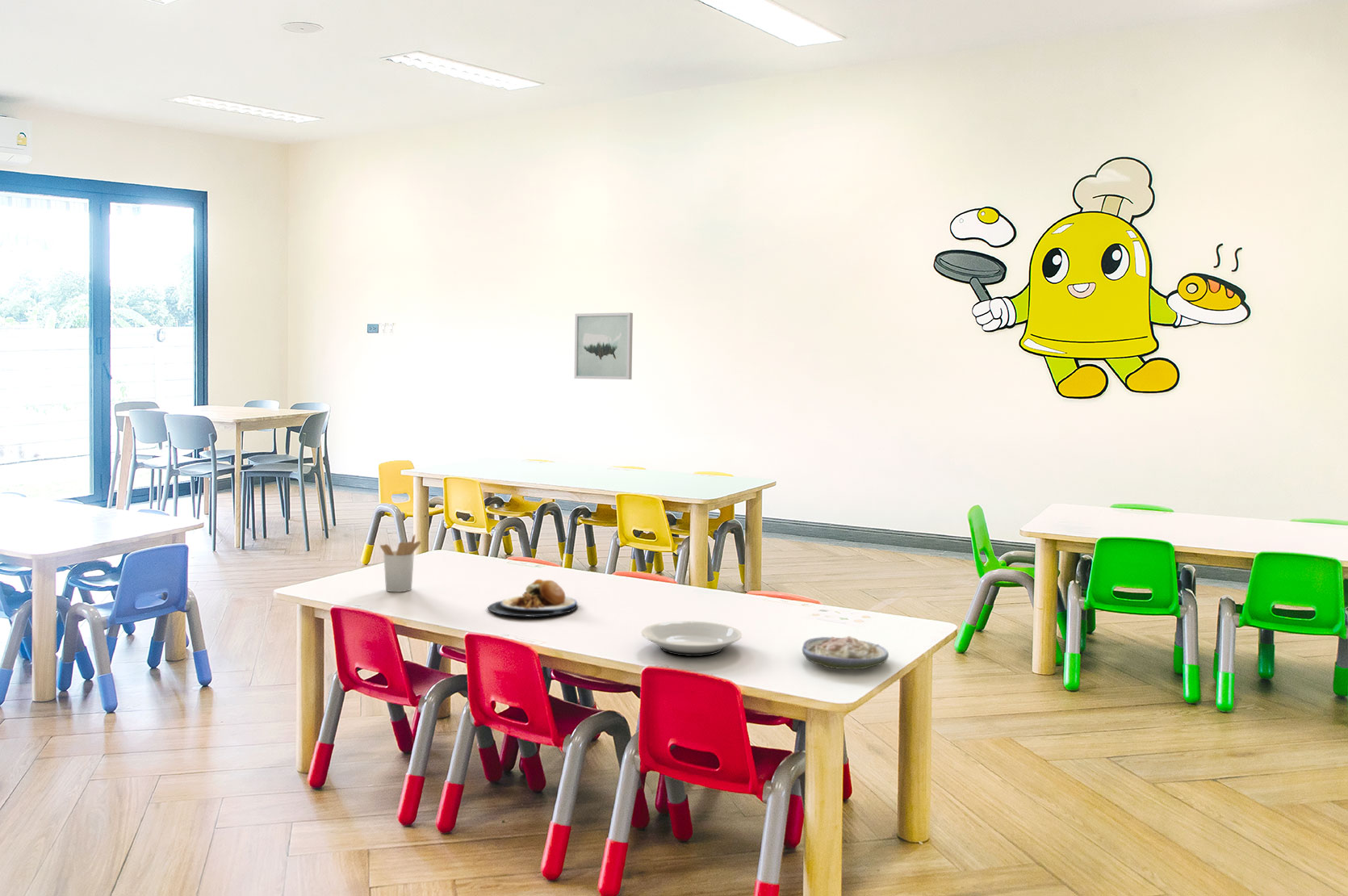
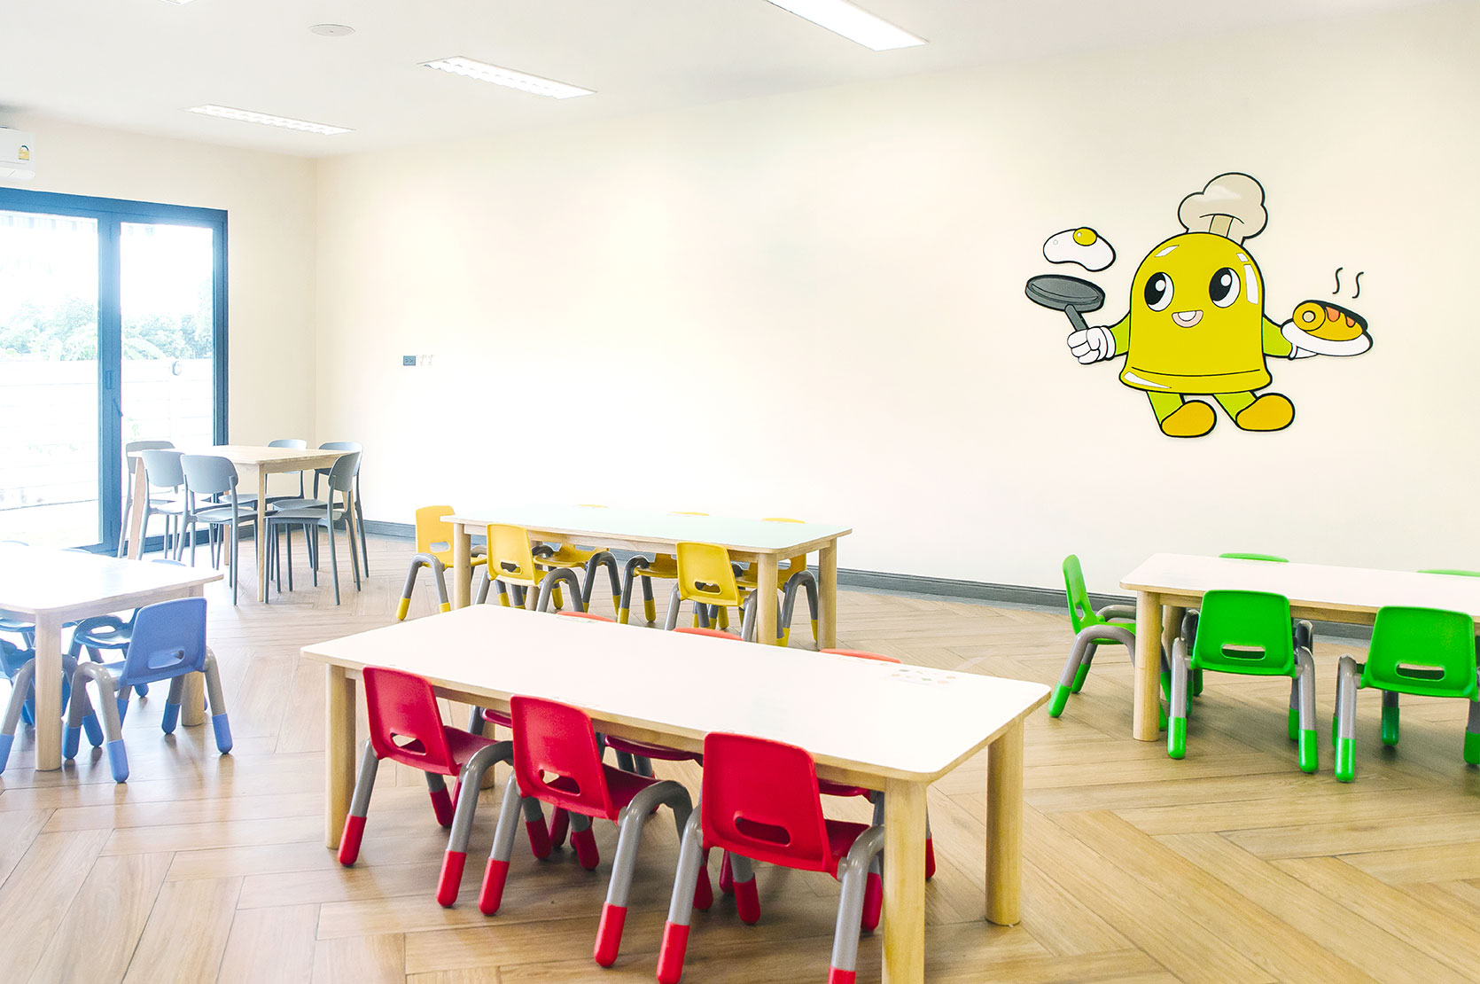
- plate (533, 594)
- wall art (603, 345)
- plate (691, 640)
- soup (844, 650)
- utensil holder (402, 563)
